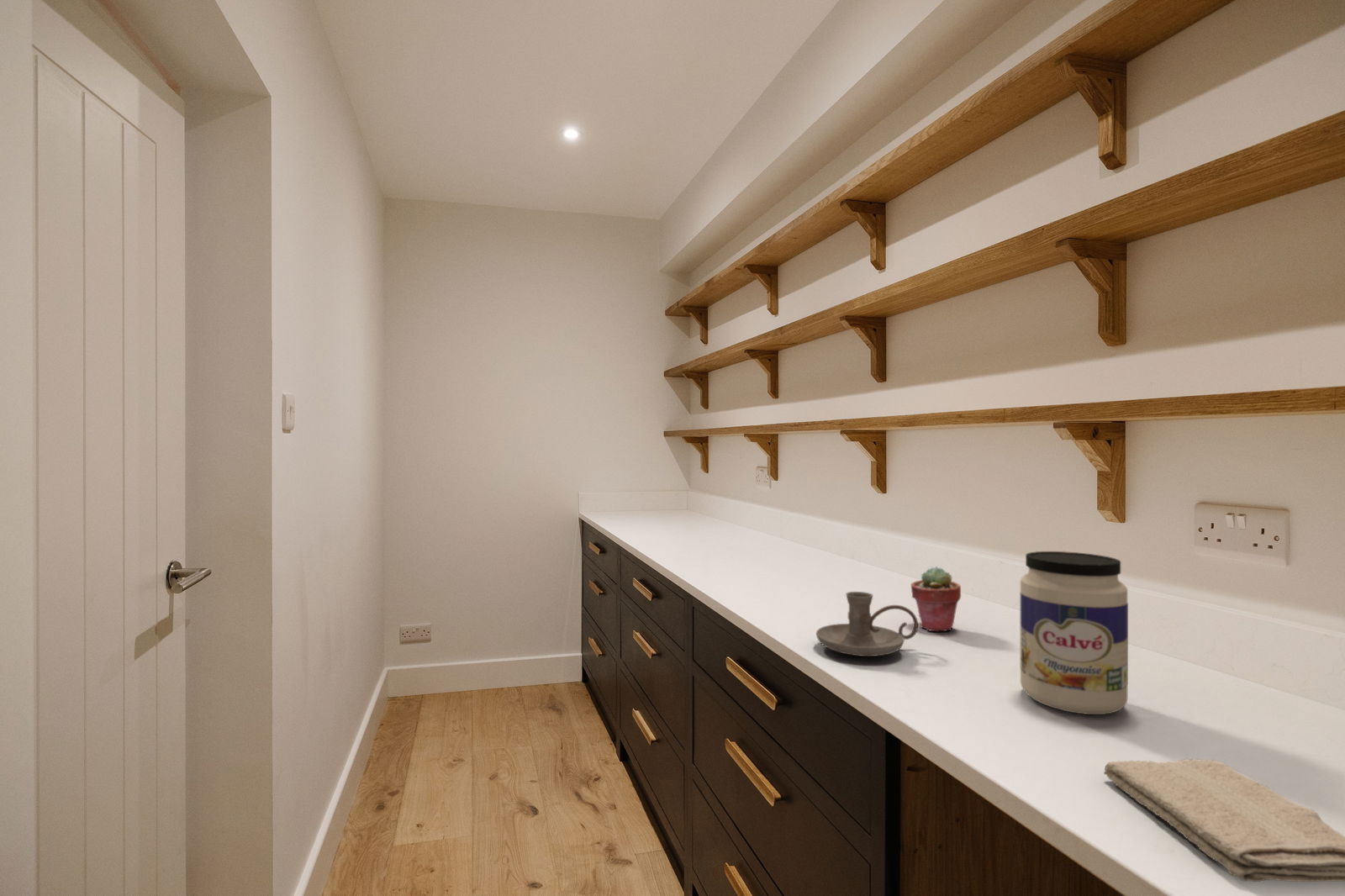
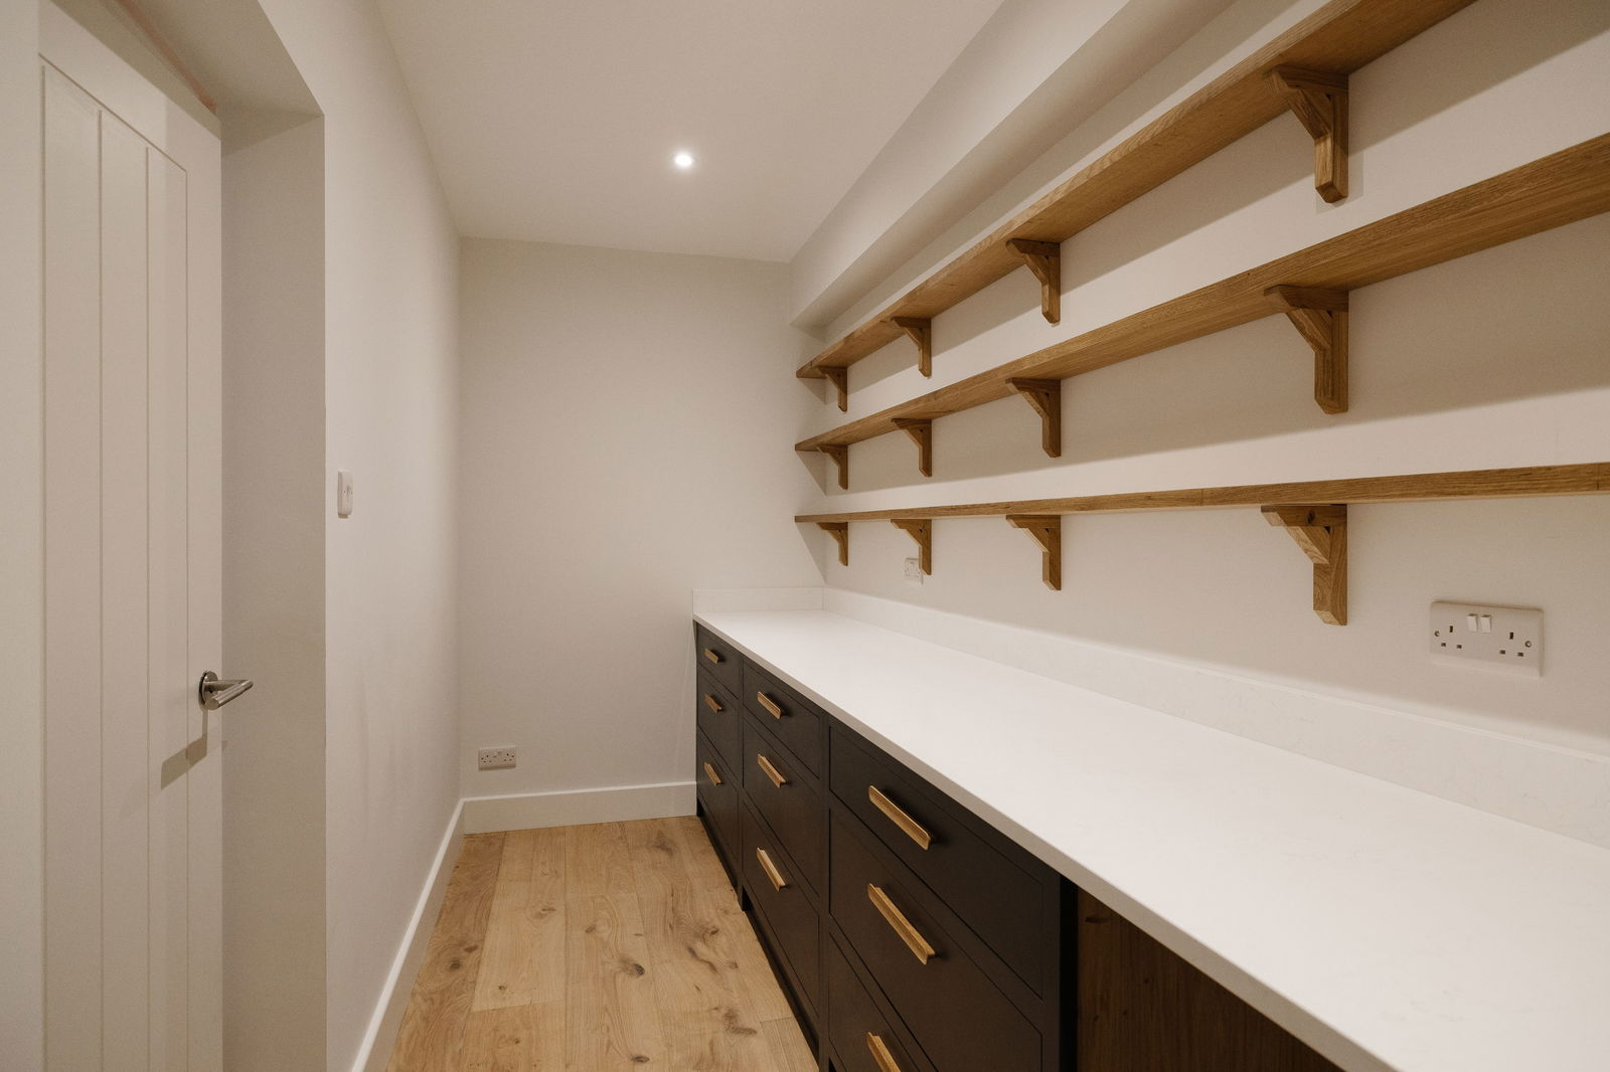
- candle holder (868, 621)
- jar (1072, 629)
- washcloth (1223, 809)
- potted succulent (936, 597)
